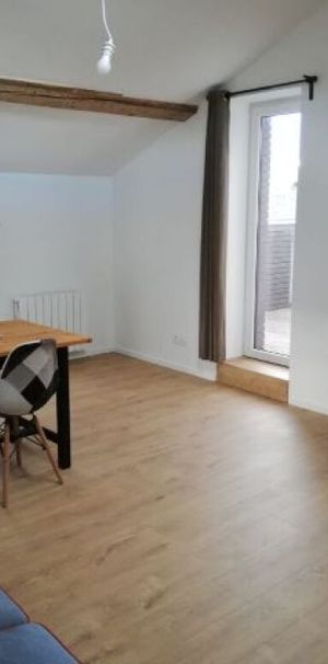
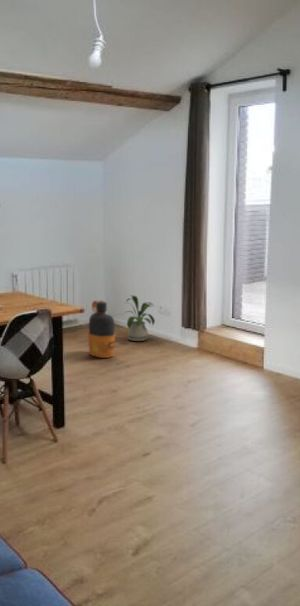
+ house plant (142, 316)
+ water bottle (101, 328)
